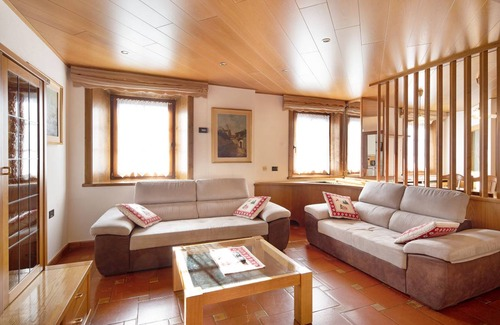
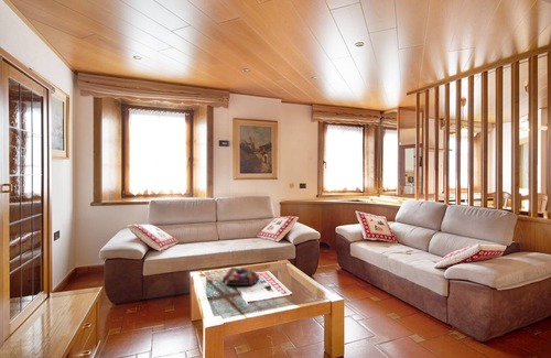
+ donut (240, 274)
